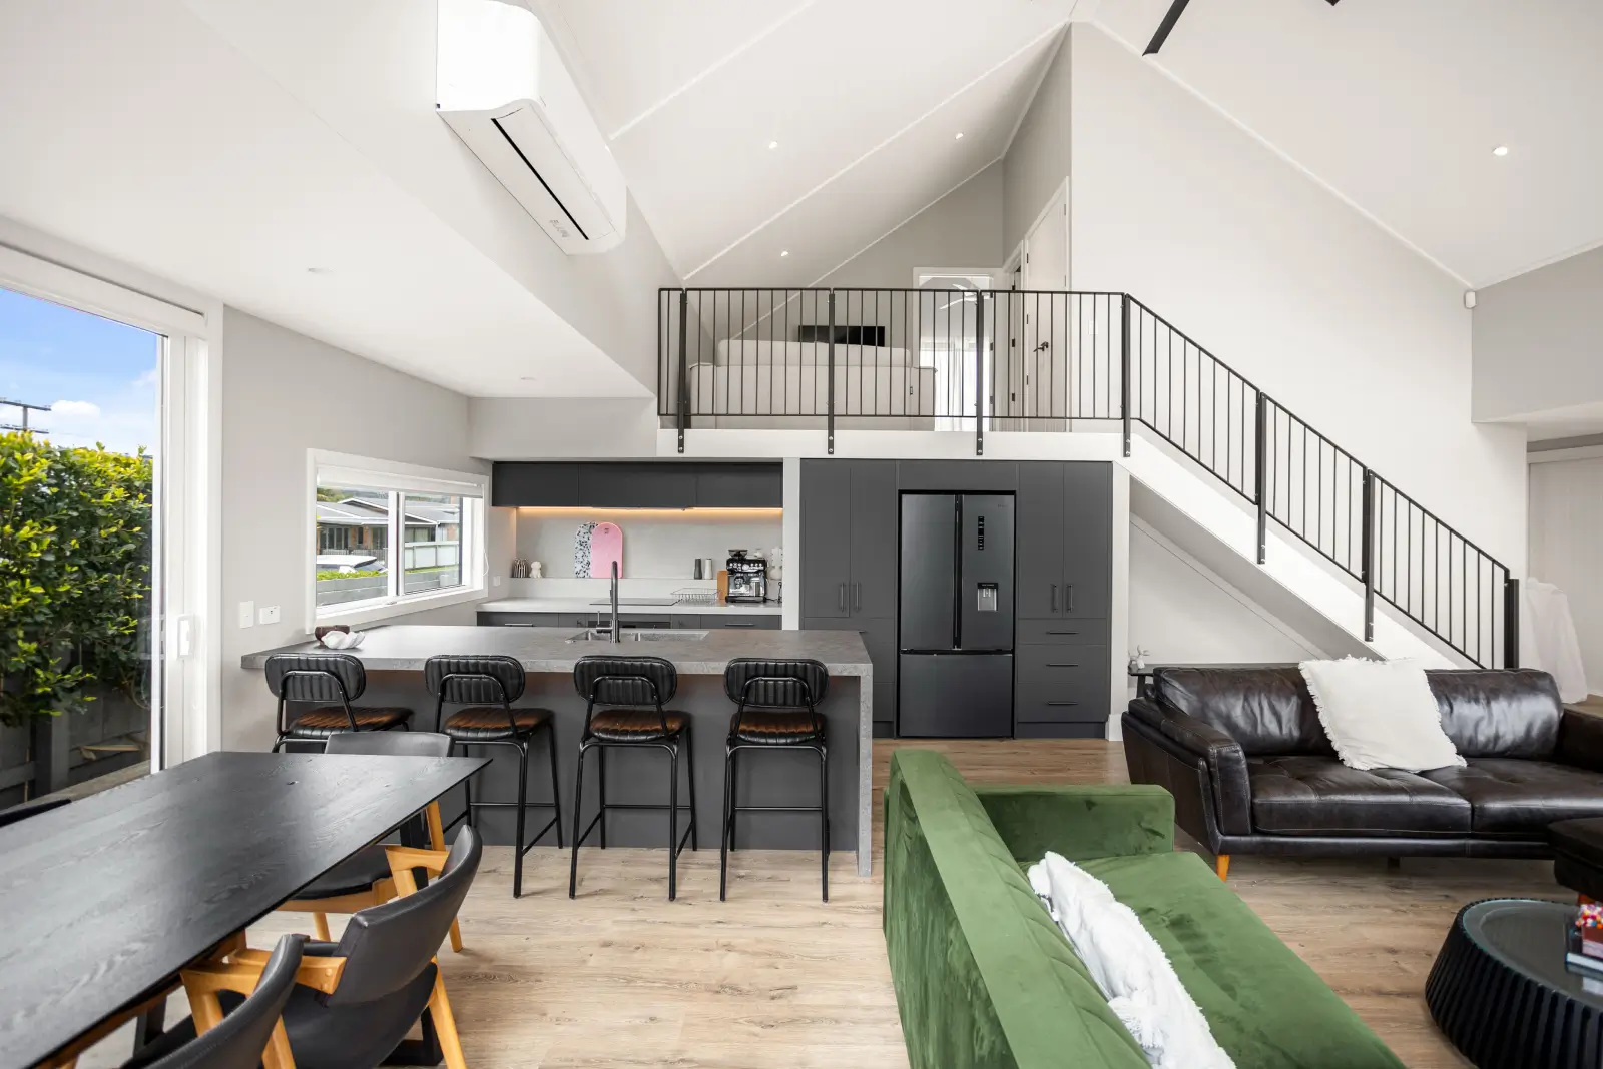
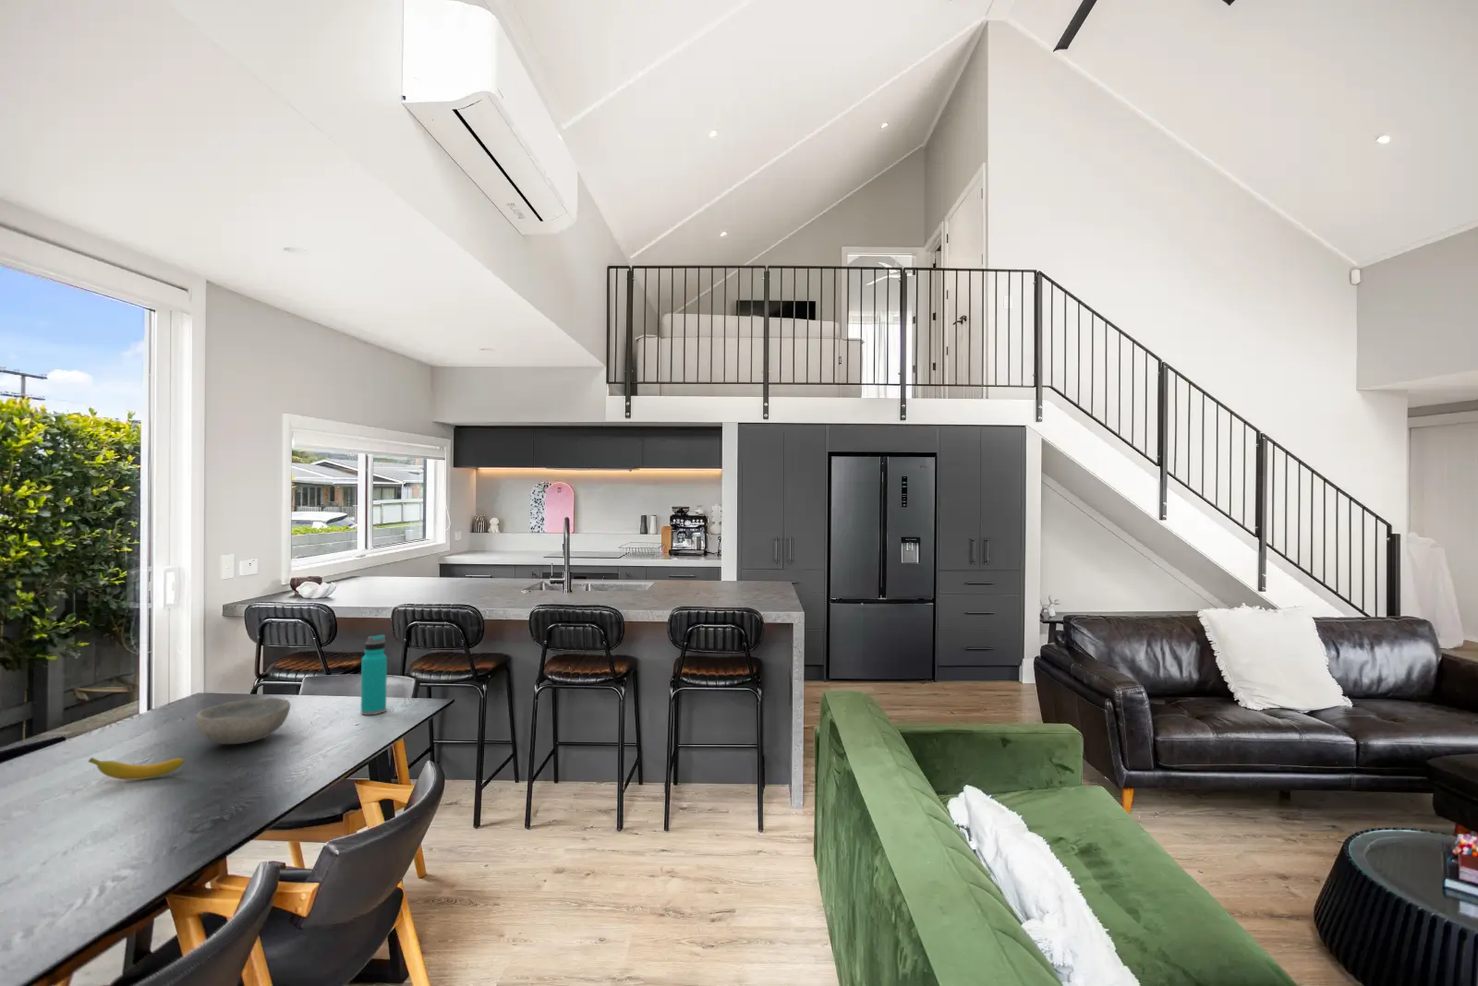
+ water bottle (373, 673)
+ banana (136, 765)
+ bowl (244, 723)
